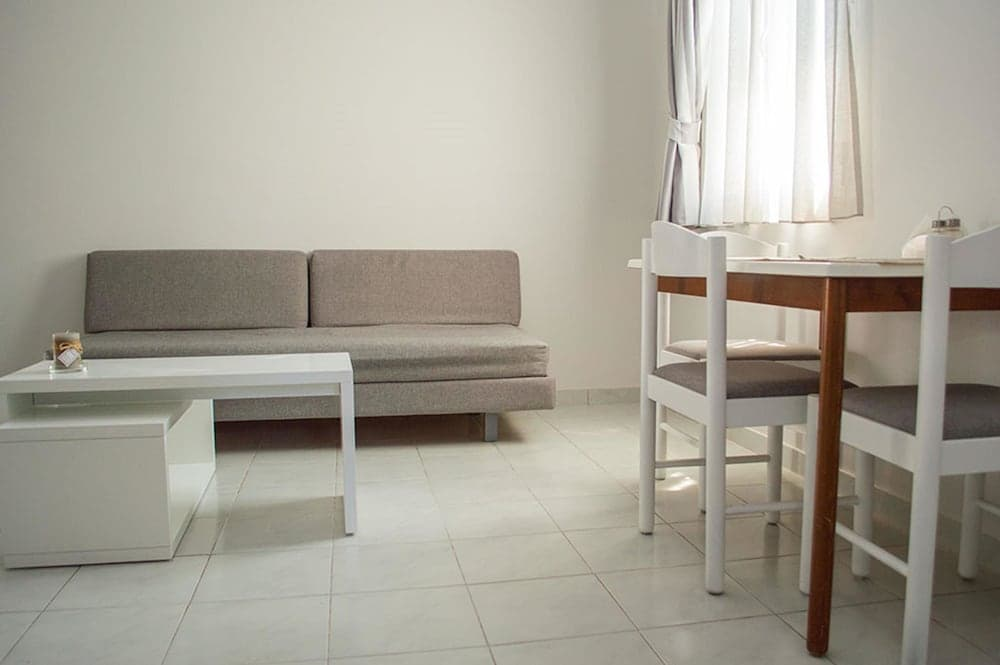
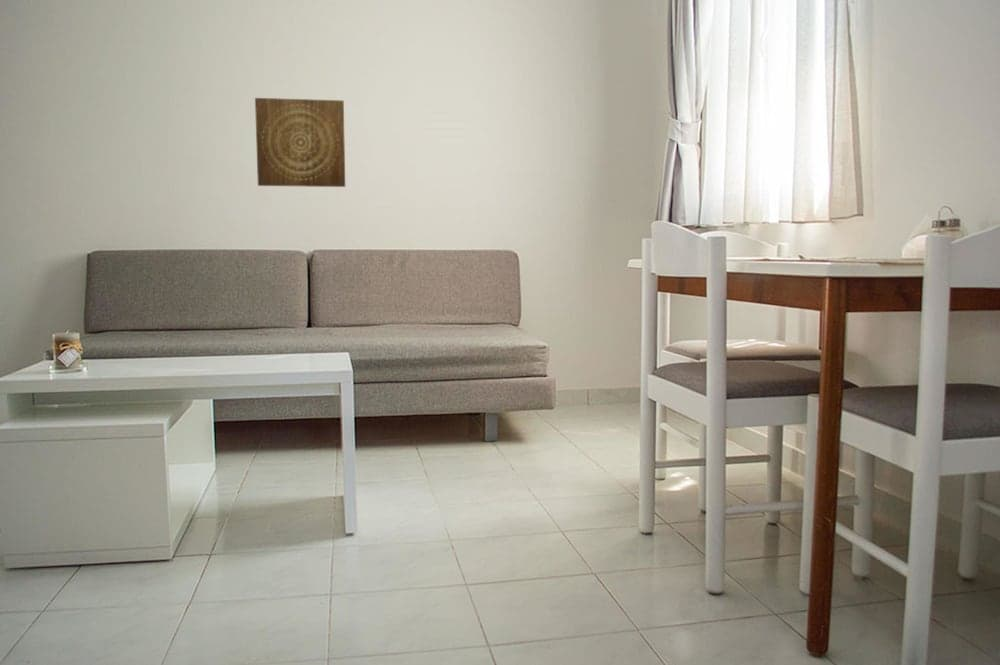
+ wall art (301, 143)
